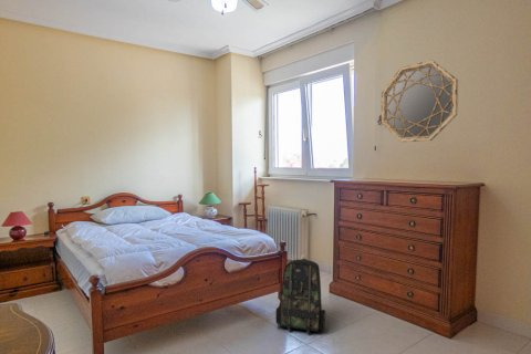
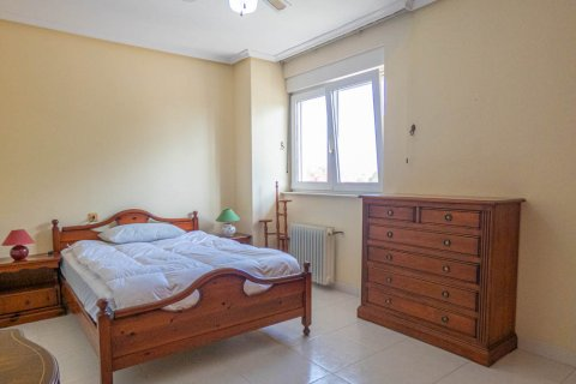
- home mirror (416, 103)
- backpack (302, 291)
